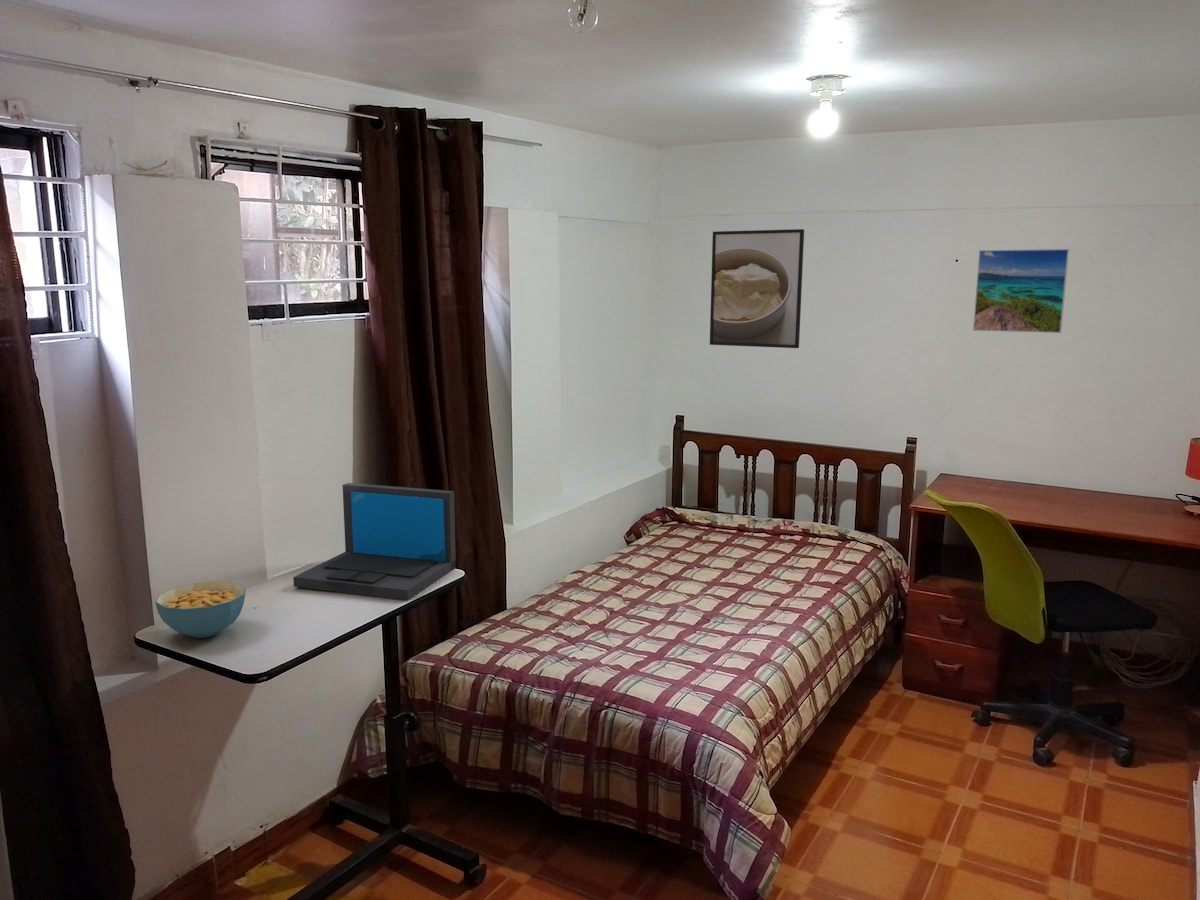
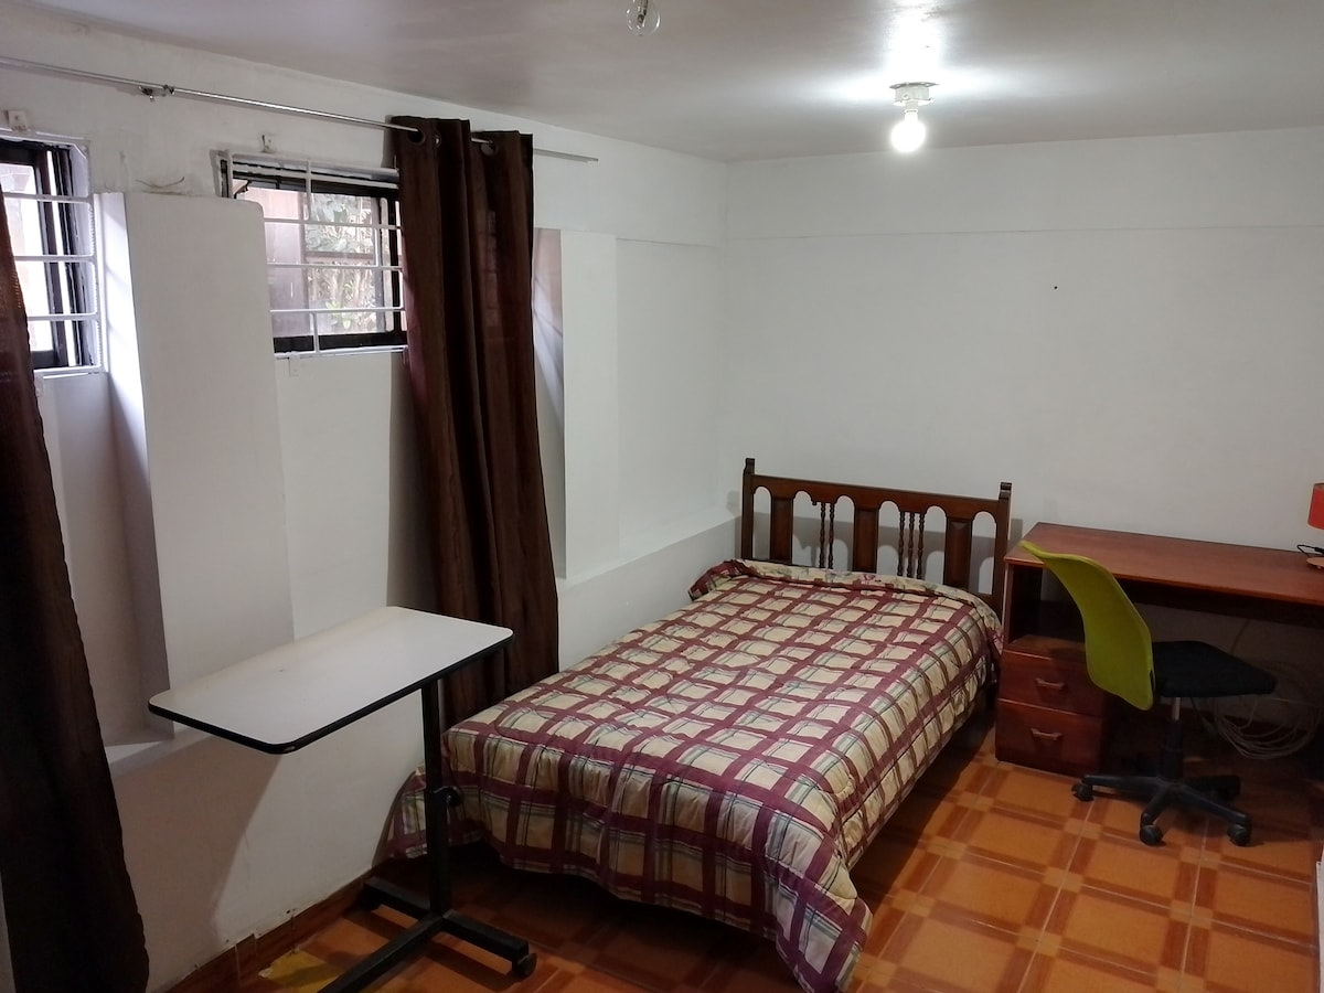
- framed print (1019, 291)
- cereal bowl (203, 613)
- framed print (755, 289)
- laptop (375, 537)
